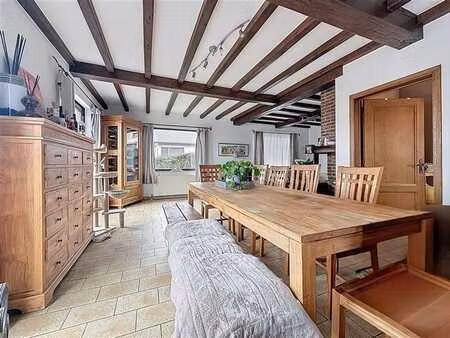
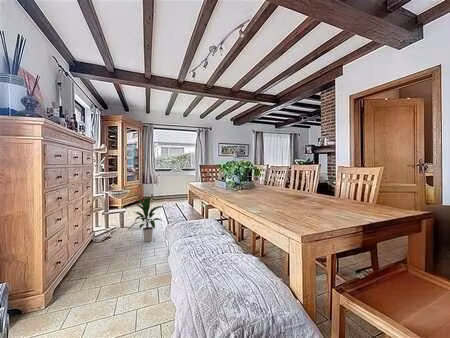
+ indoor plant (146, 217)
